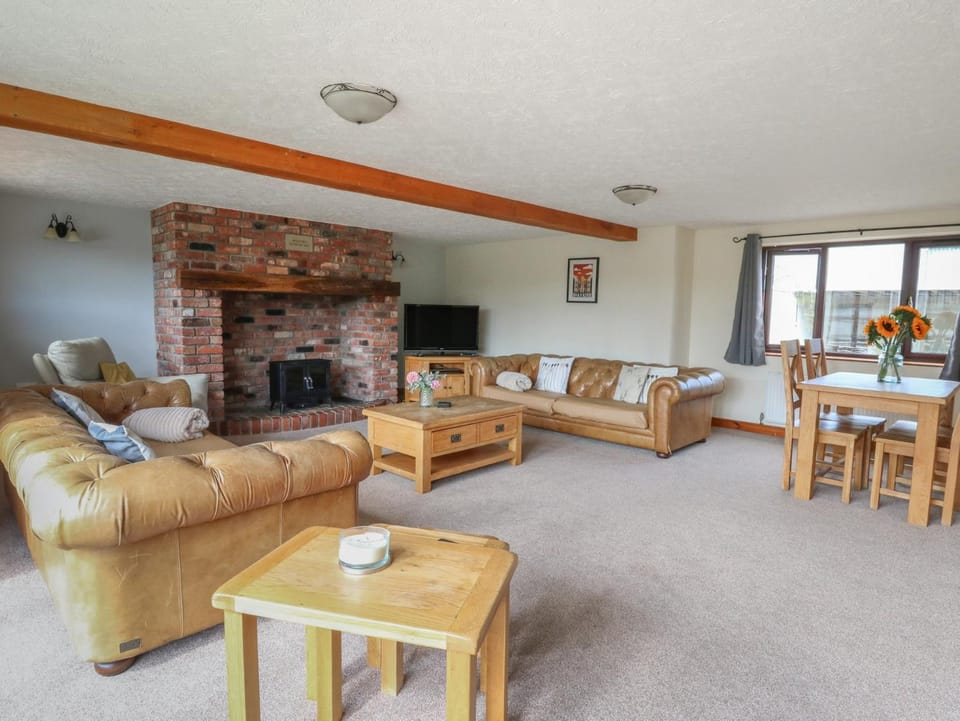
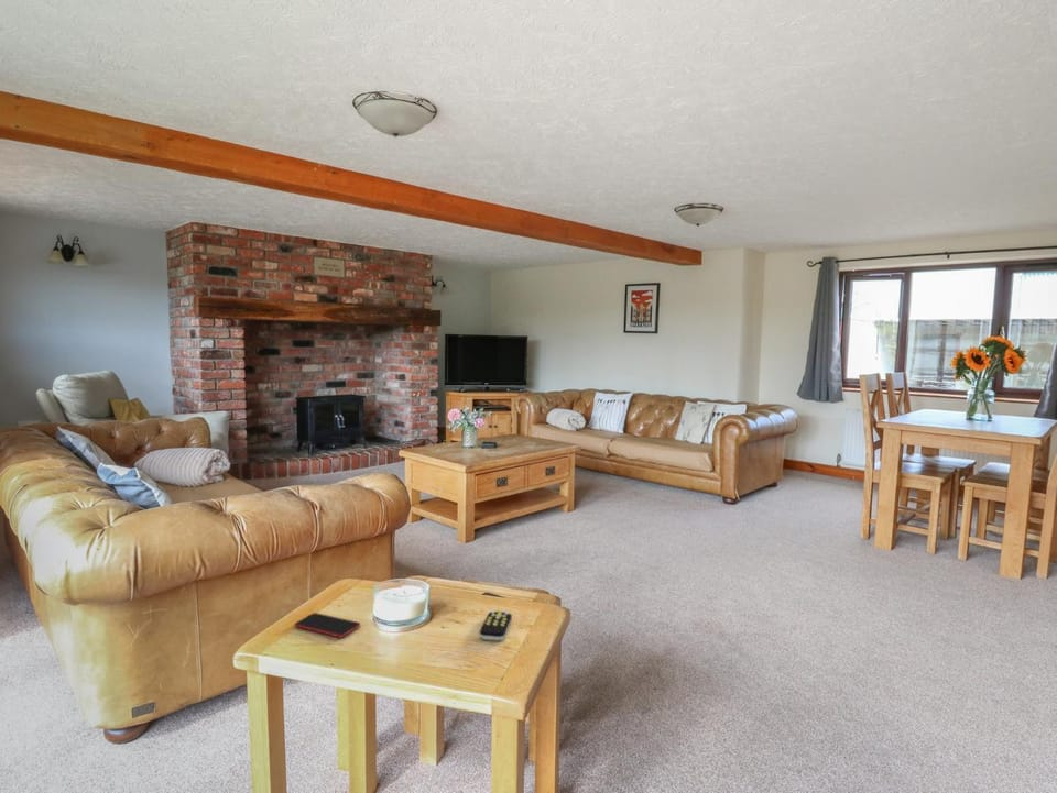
+ remote control (495, 625)
+ smartphone (327, 625)
